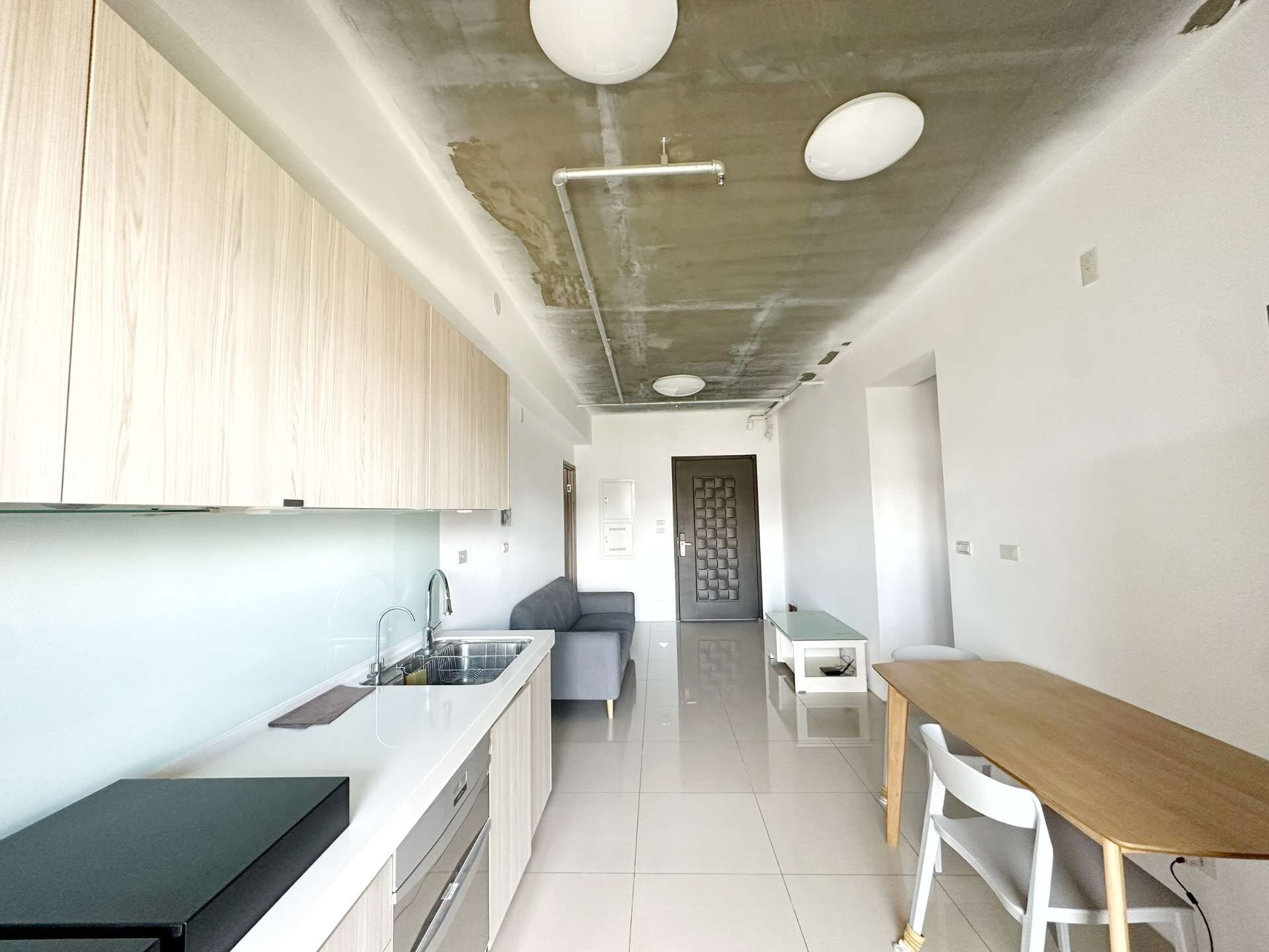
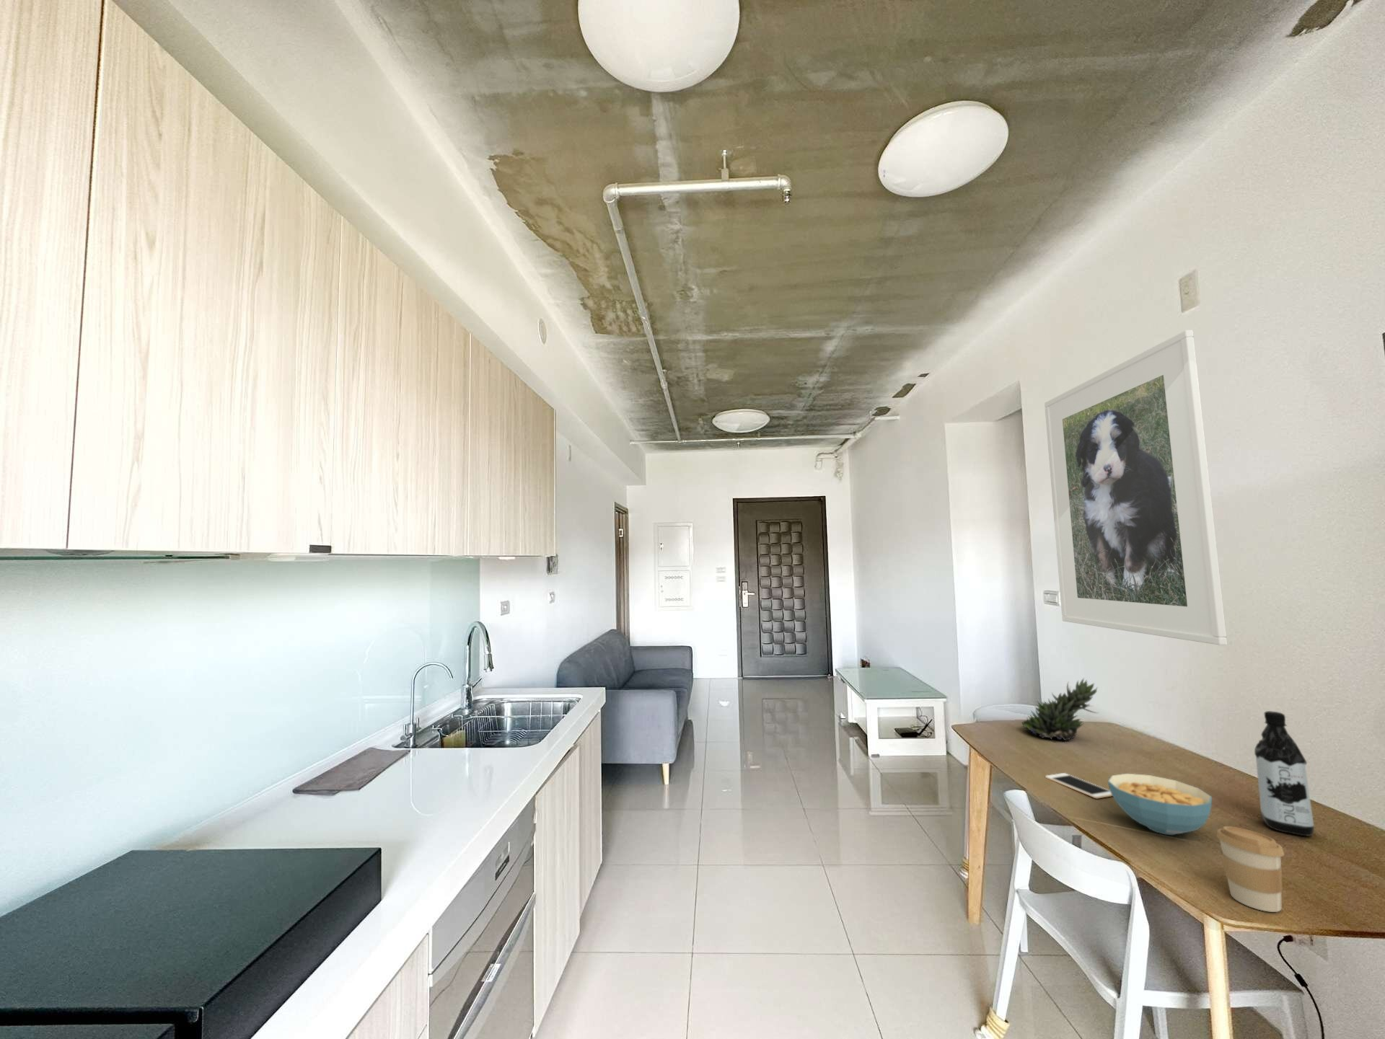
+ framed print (1117, 499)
+ water bottle (1280, 769)
+ coffee cup (1252, 865)
+ cell phone (1079, 785)
+ cereal bowl (1159, 809)
+ succulent plant (1059, 705)
